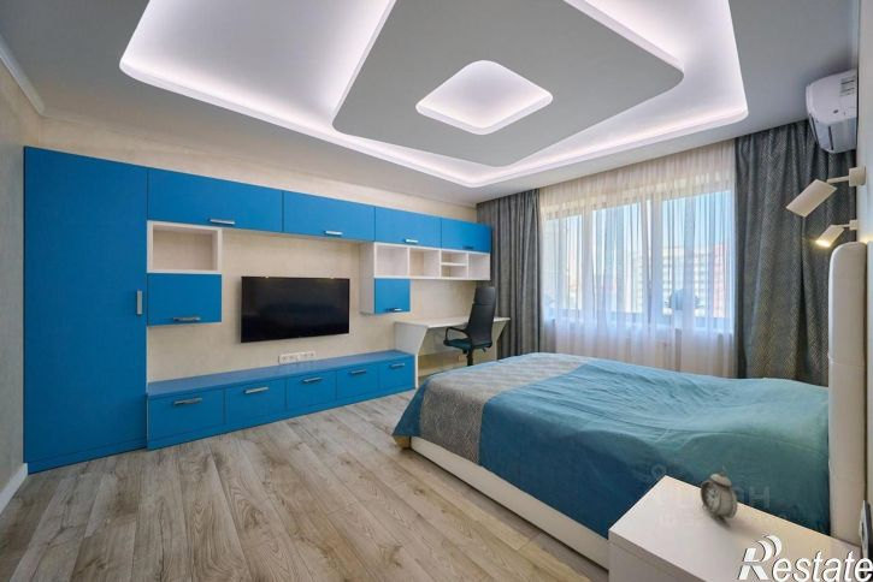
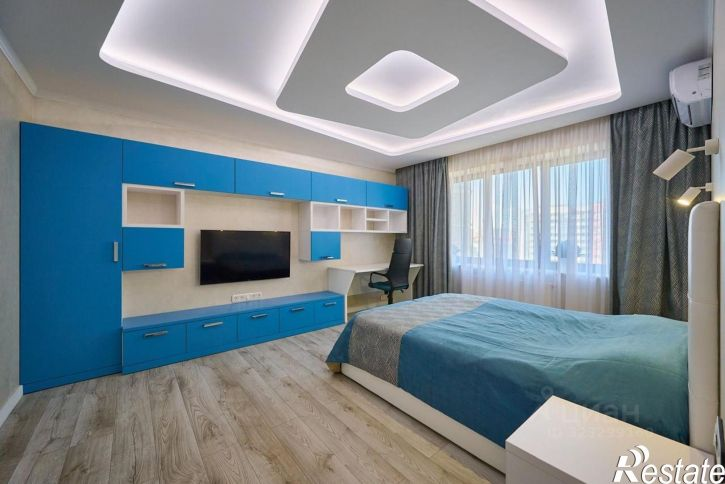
- alarm clock (718, 491)
